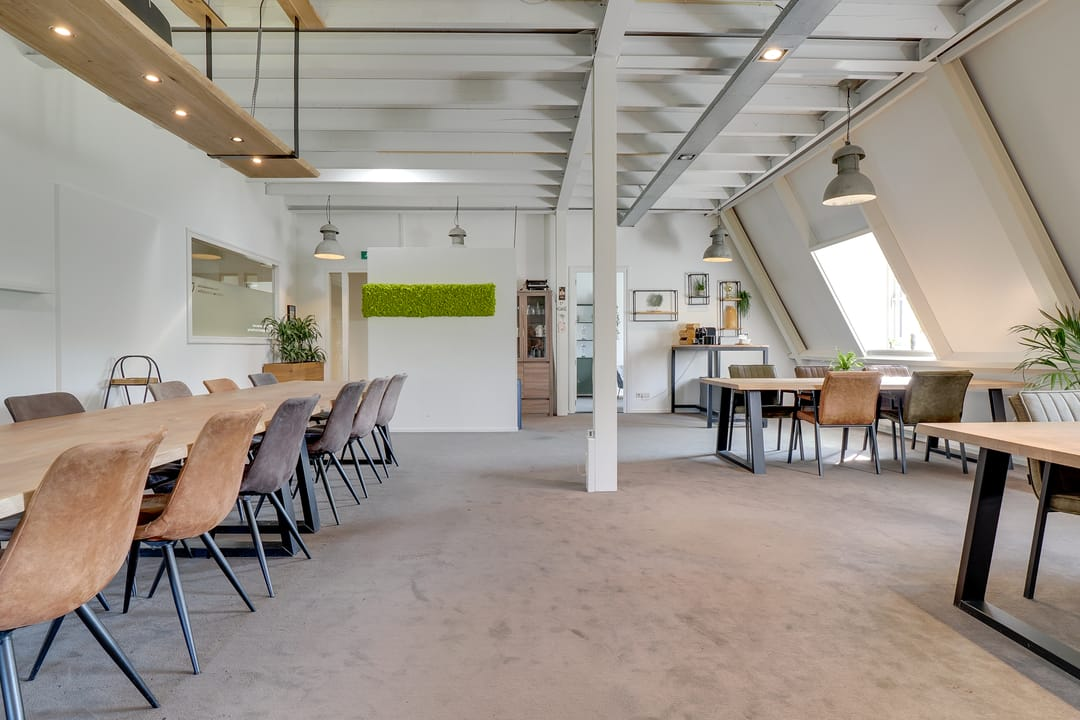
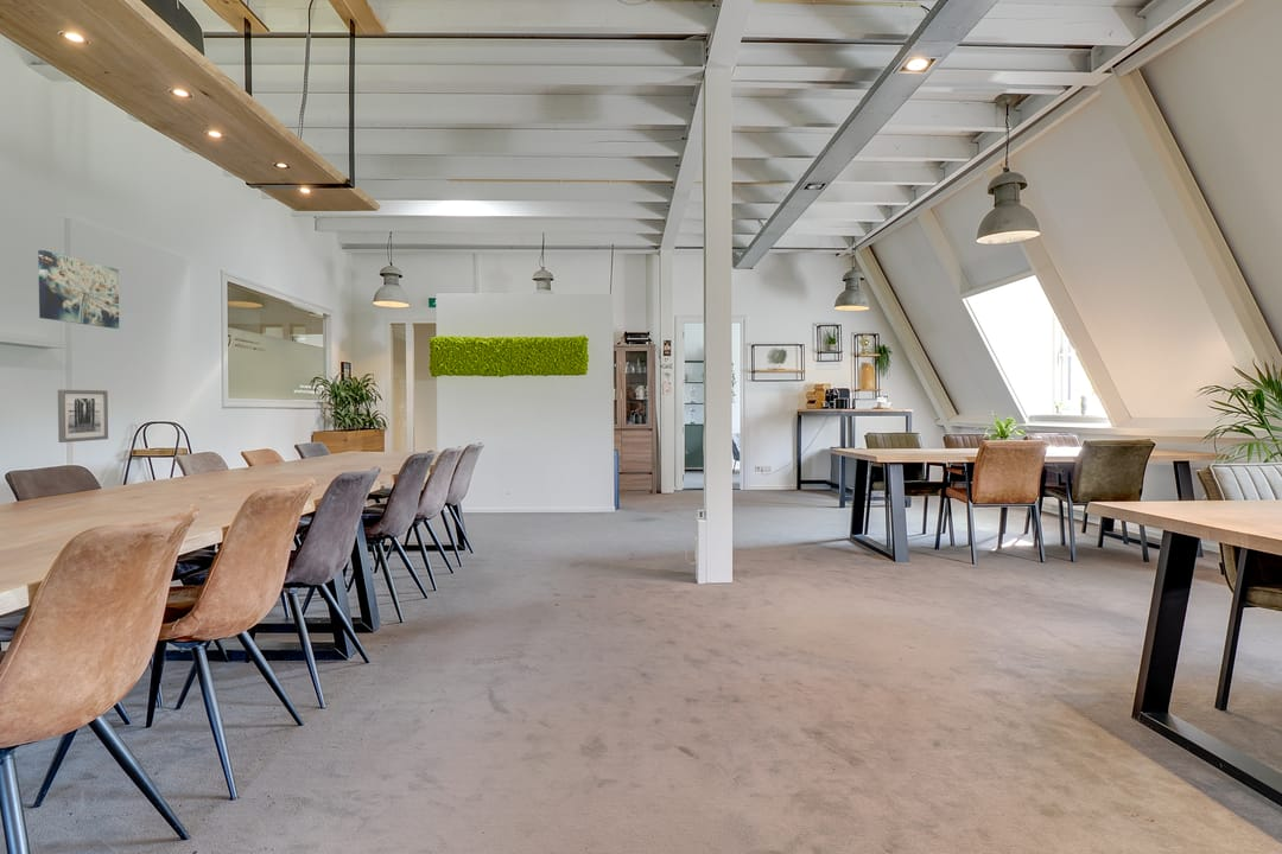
+ wall art (83, 415)
+ wall art (81, 292)
